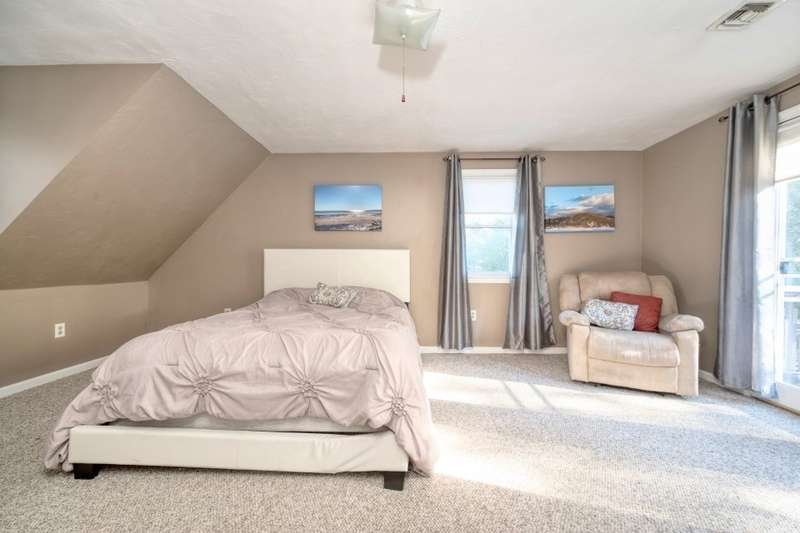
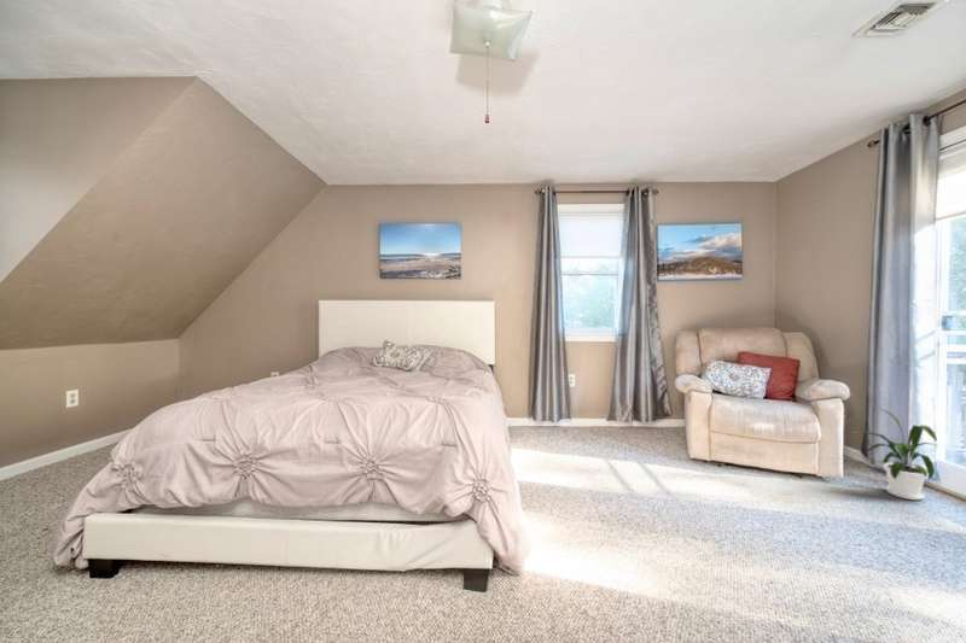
+ house plant (902, 454)
